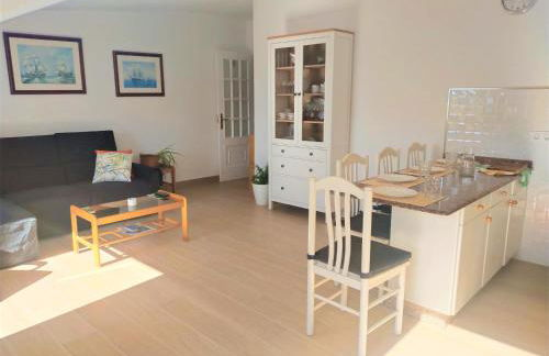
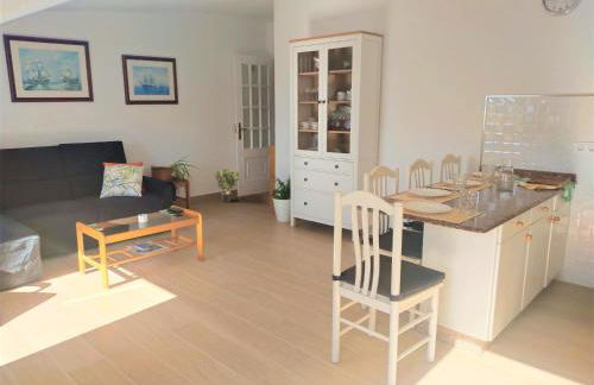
+ potted plant (228, 184)
